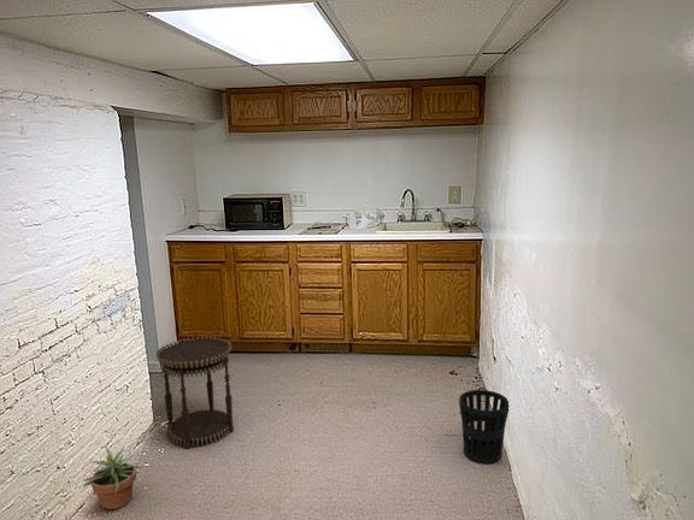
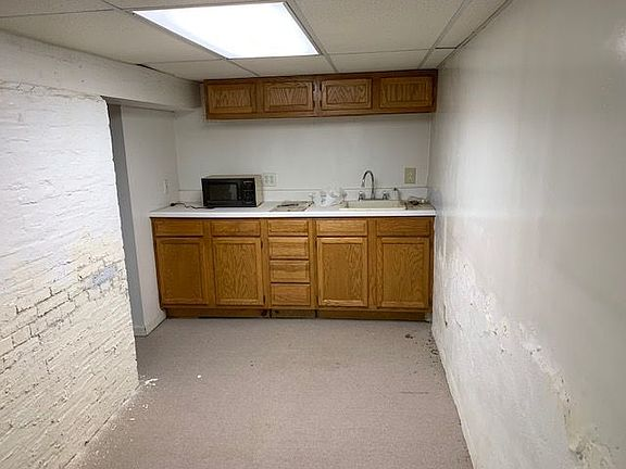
- wastebasket (484, 426)
- side table (206, 385)
- potted plant (116, 475)
